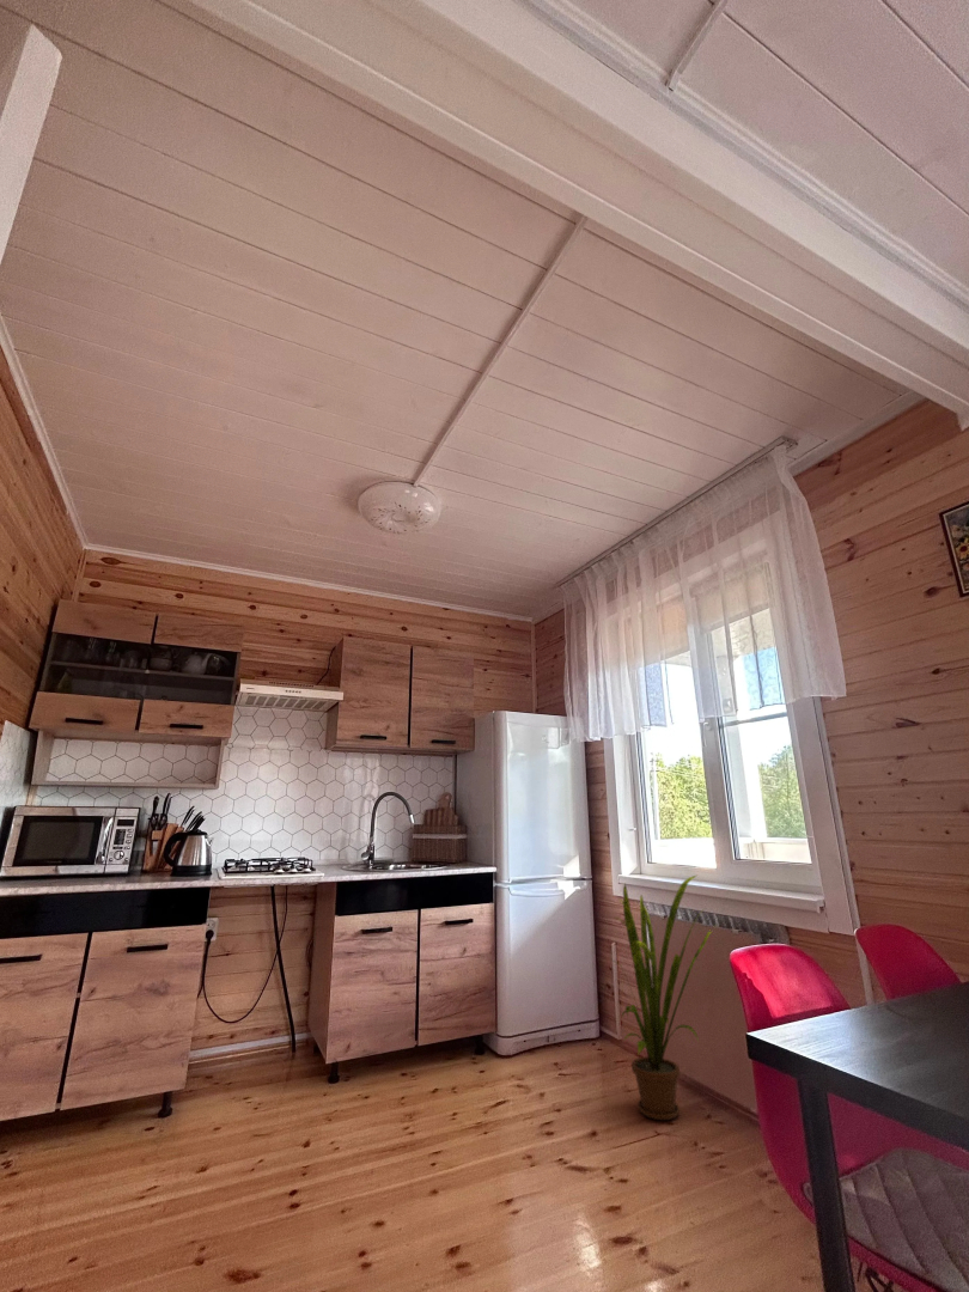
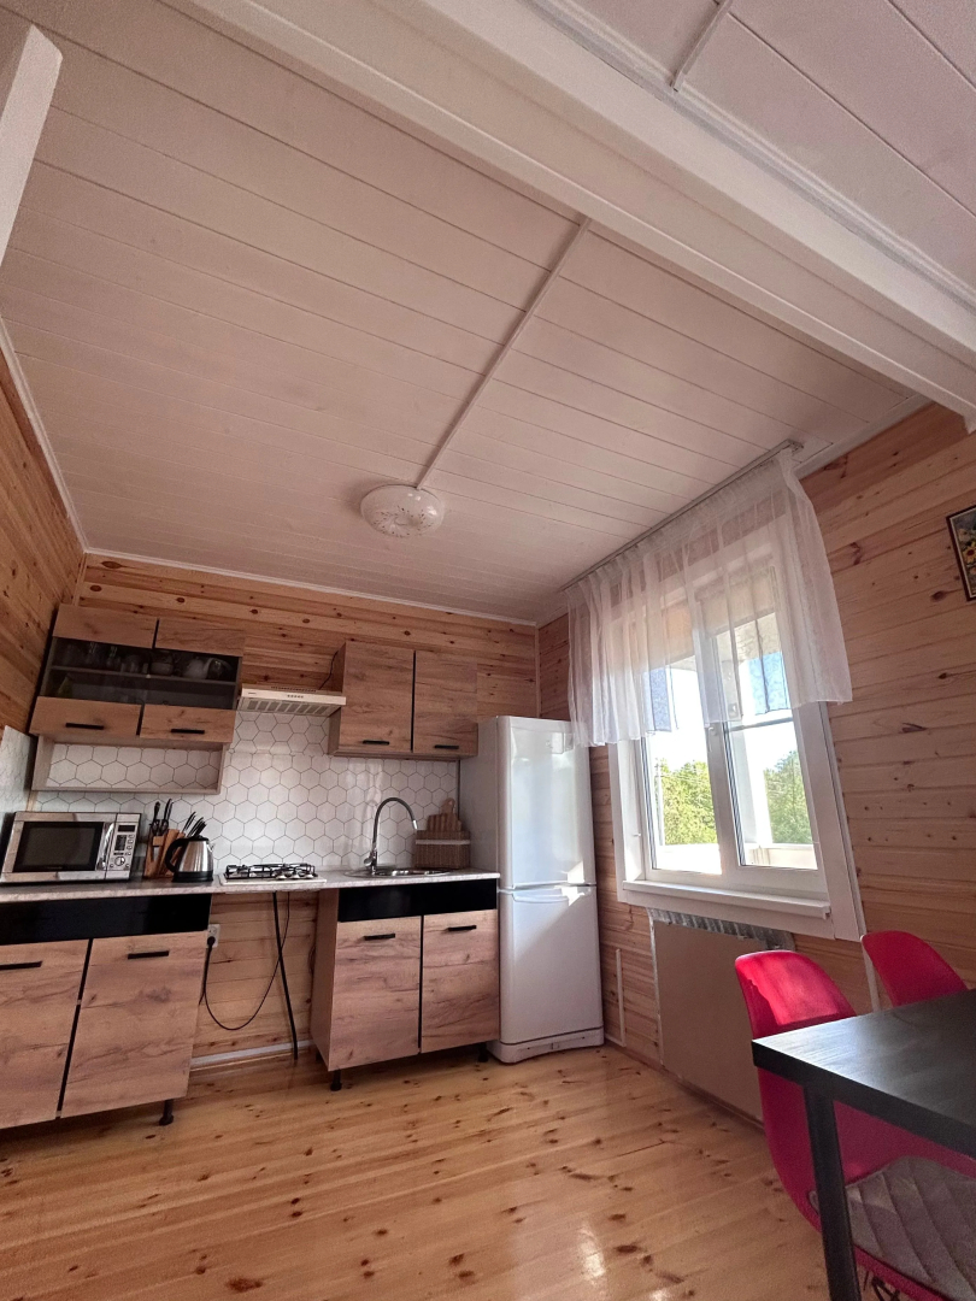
- house plant (656, 986)
